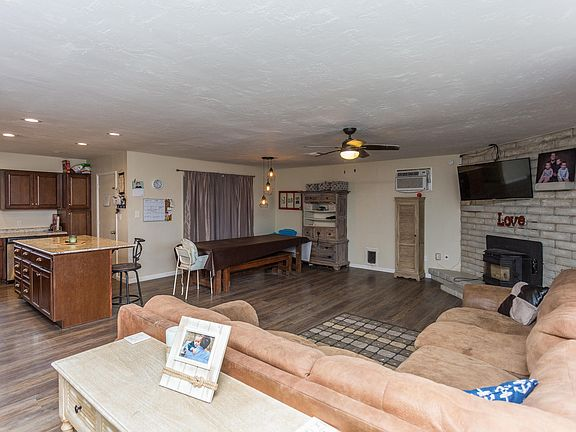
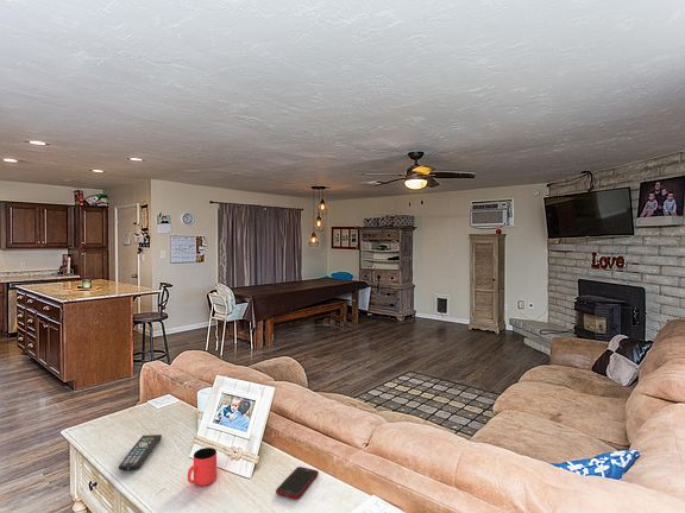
+ remote control (142, 450)
+ cup (201, 469)
+ cell phone (297, 481)
